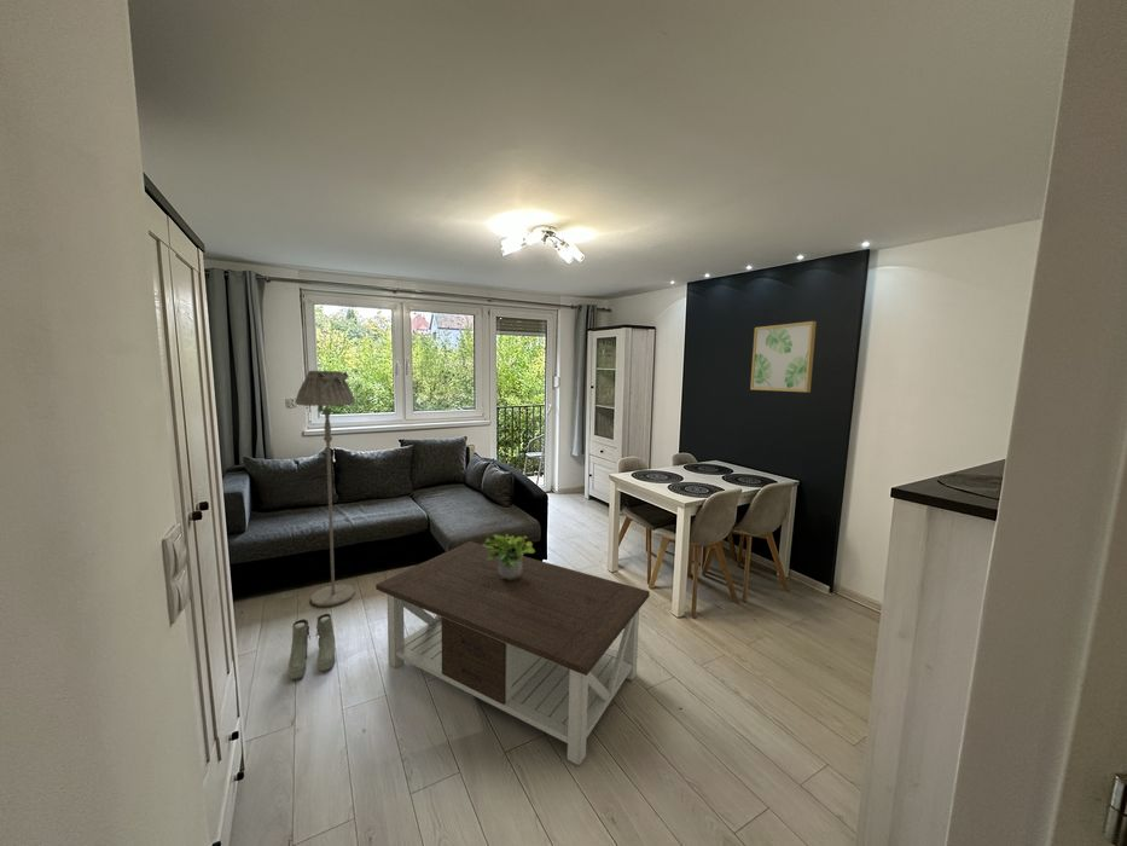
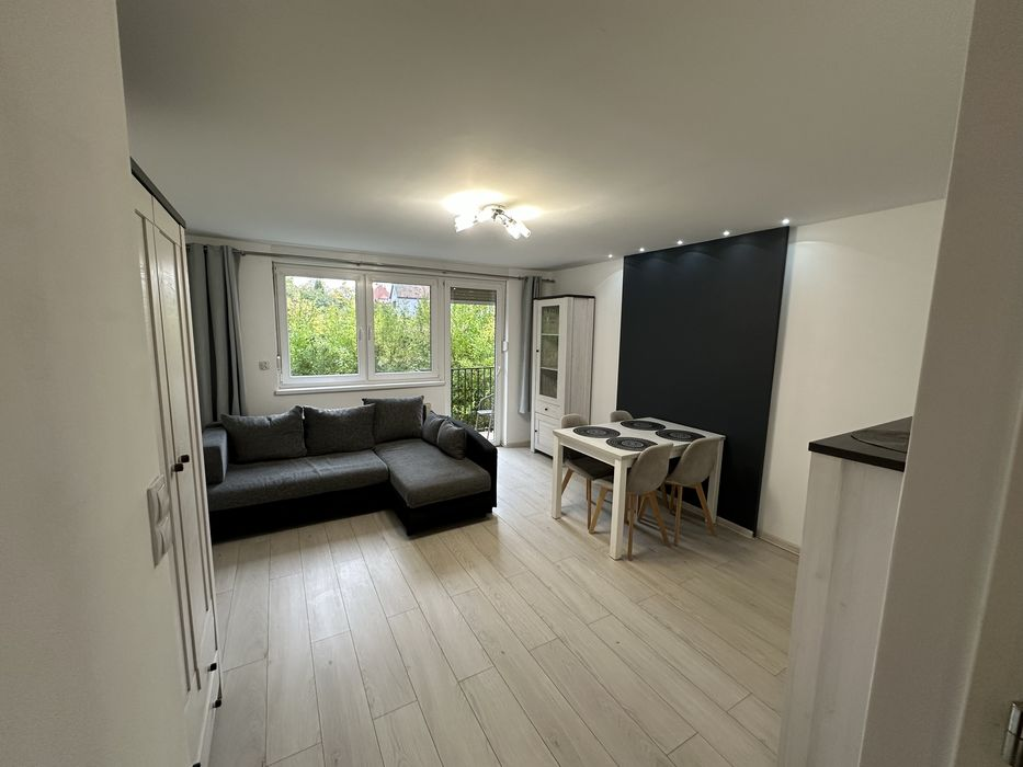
- floor lamp (329, 486)
- coffee table (511, 628)
- potted plant (507, 555)
- wall art (780, 358)
- boots (307, 643)
